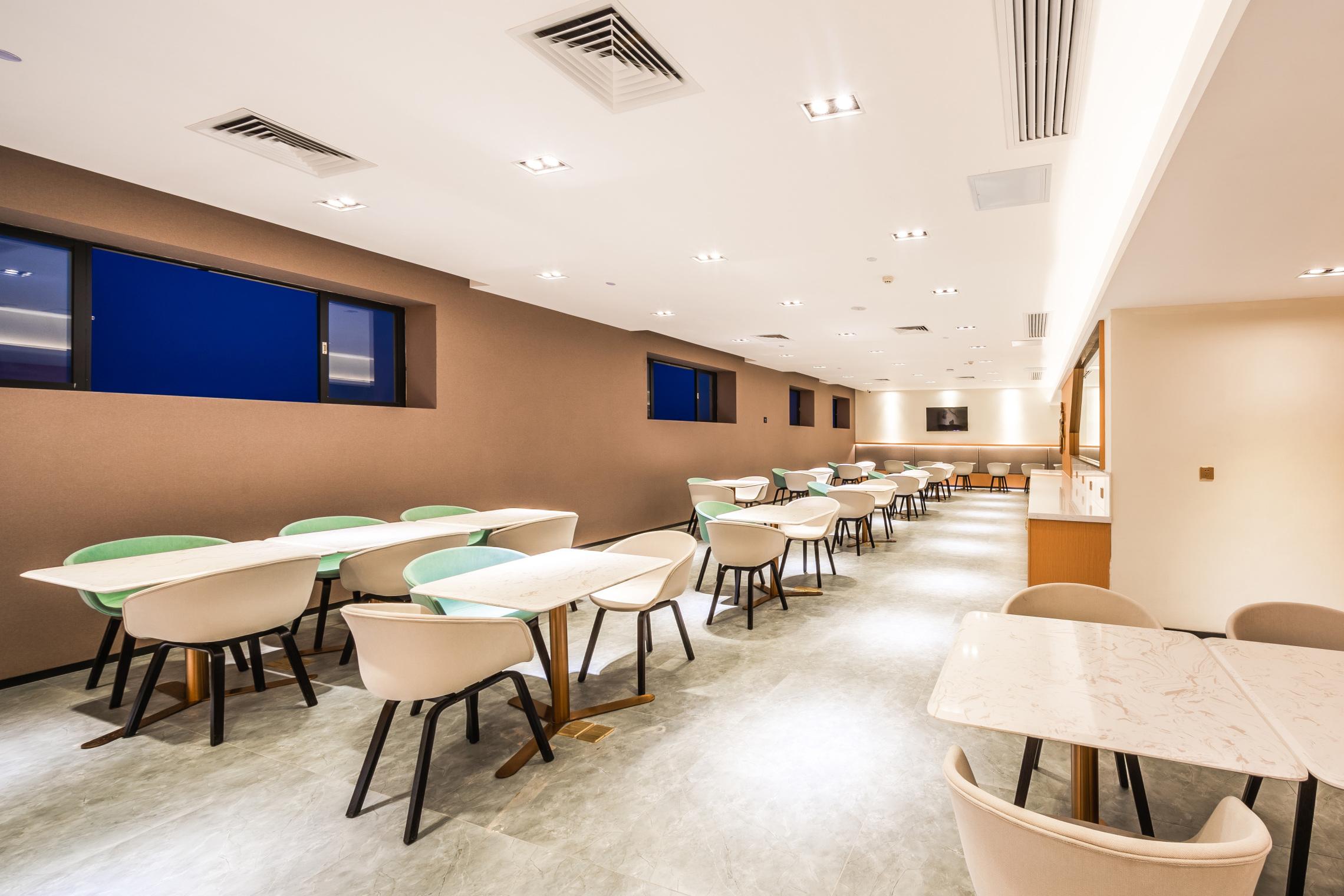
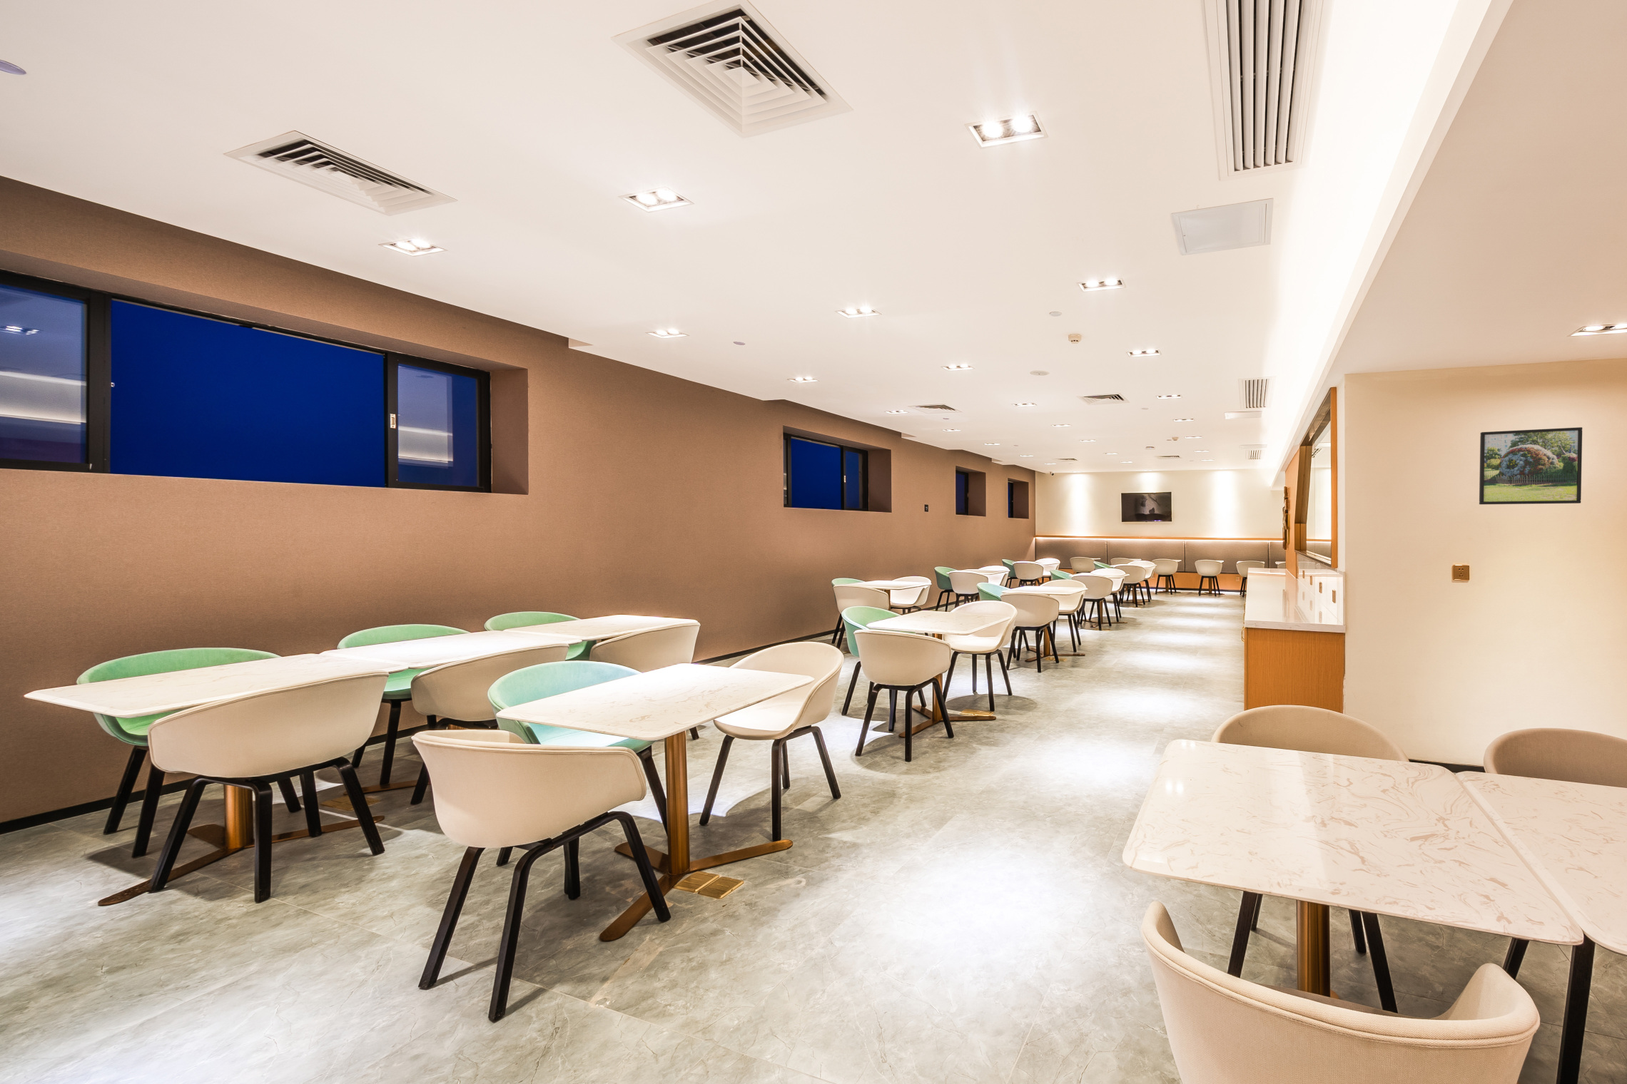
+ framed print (1529, 467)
